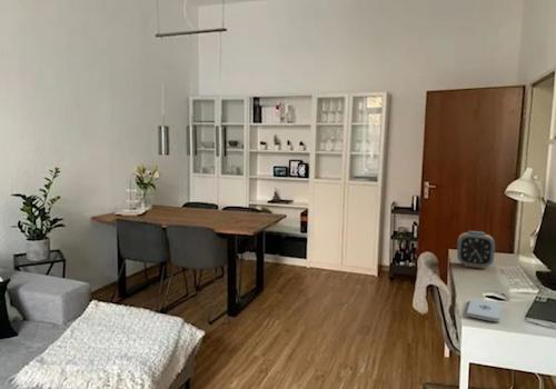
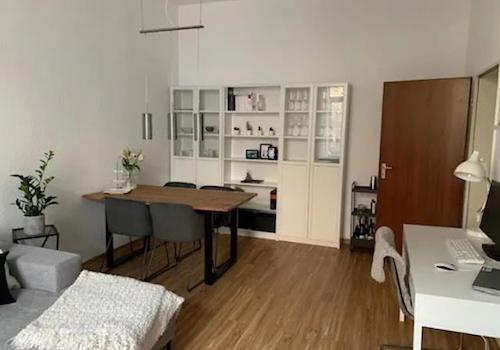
- notepad (484, 309)
- alarm clock (475, 249)
